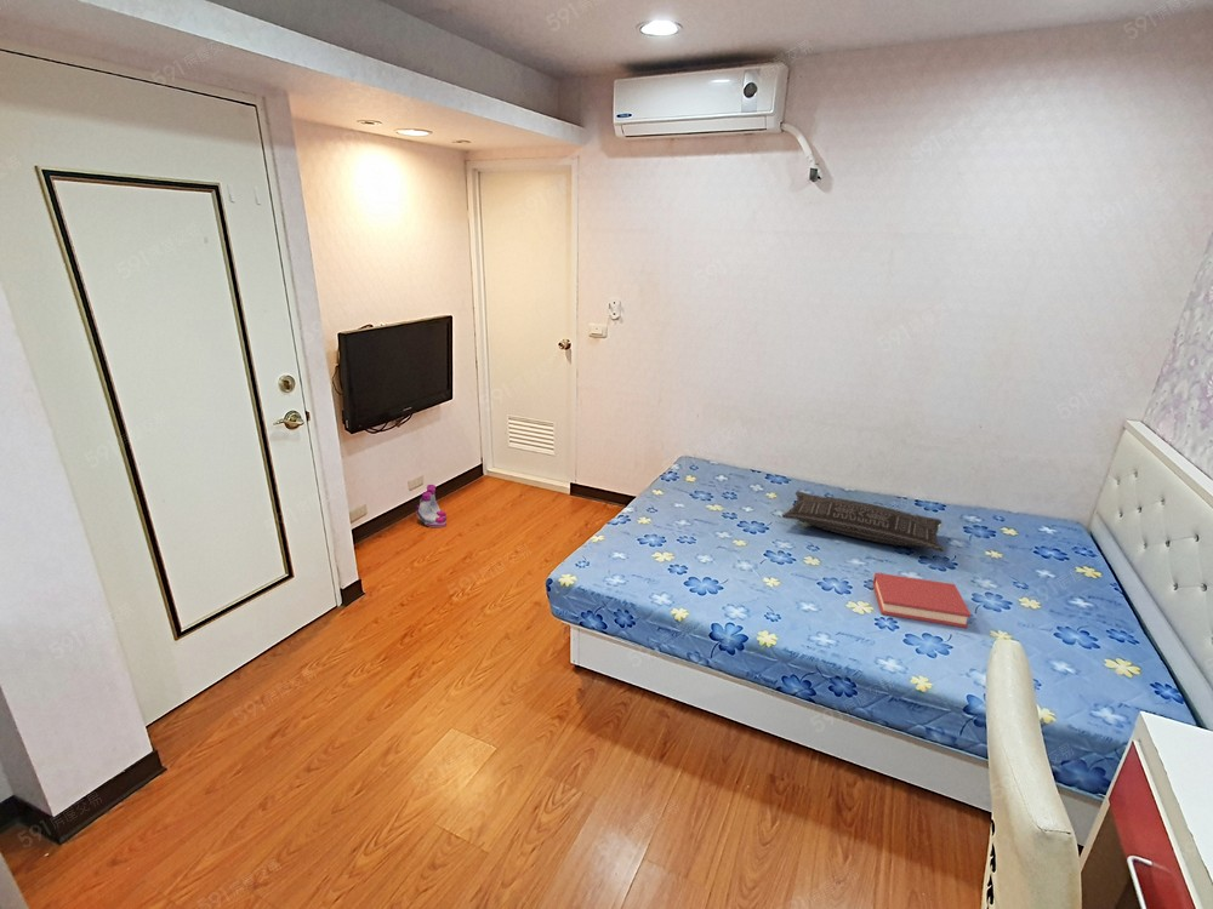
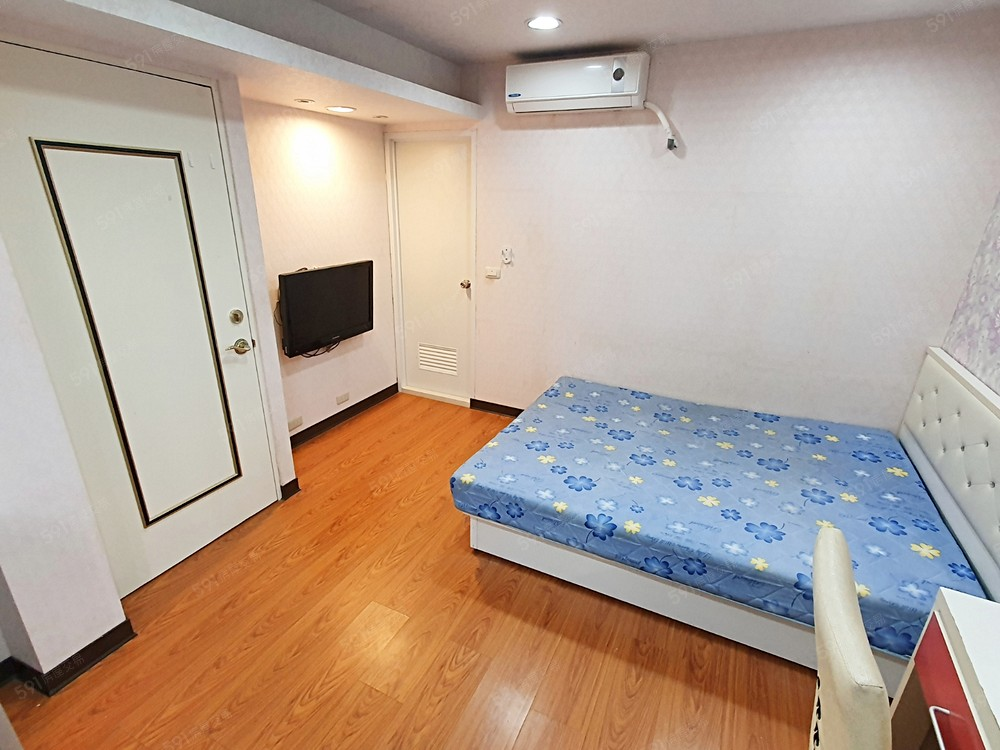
- pillow (861, 520)
- boots (431, 503)
- hardback book (918, 598)
